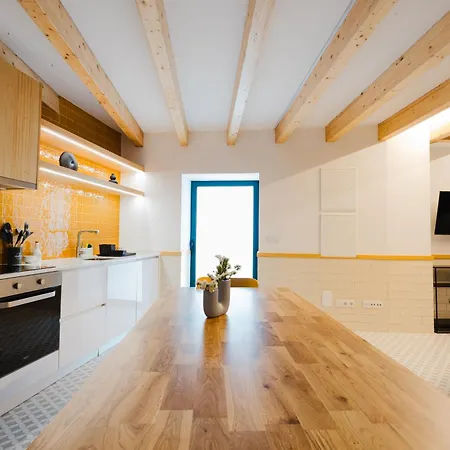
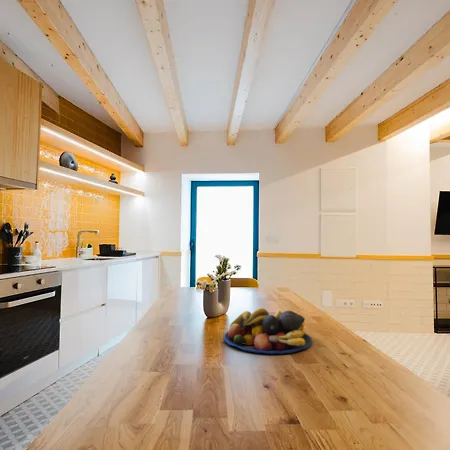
+ fruit bowl (266, 323)
